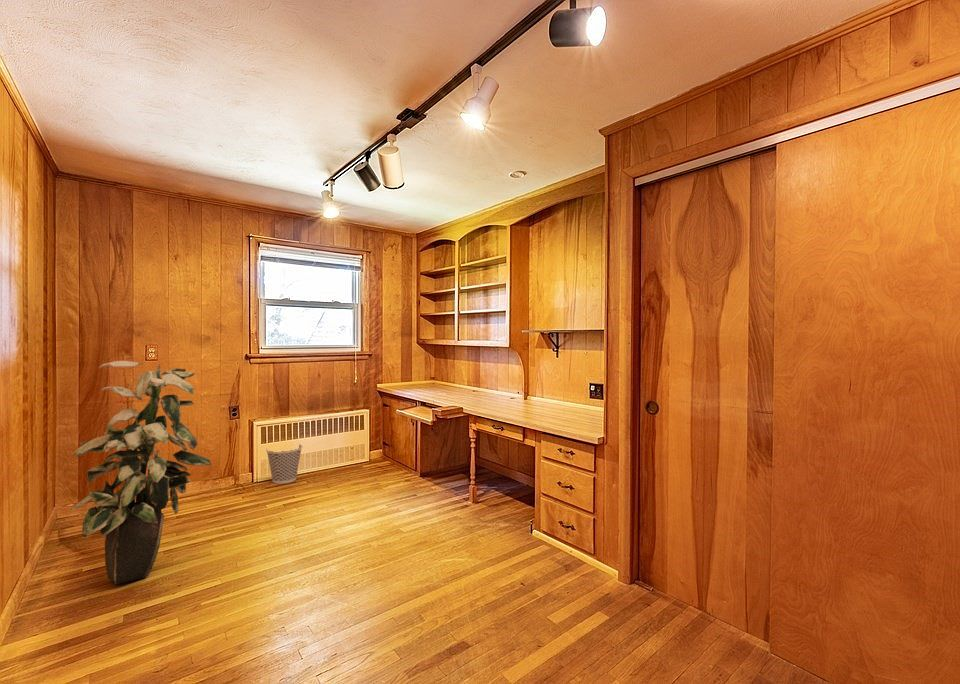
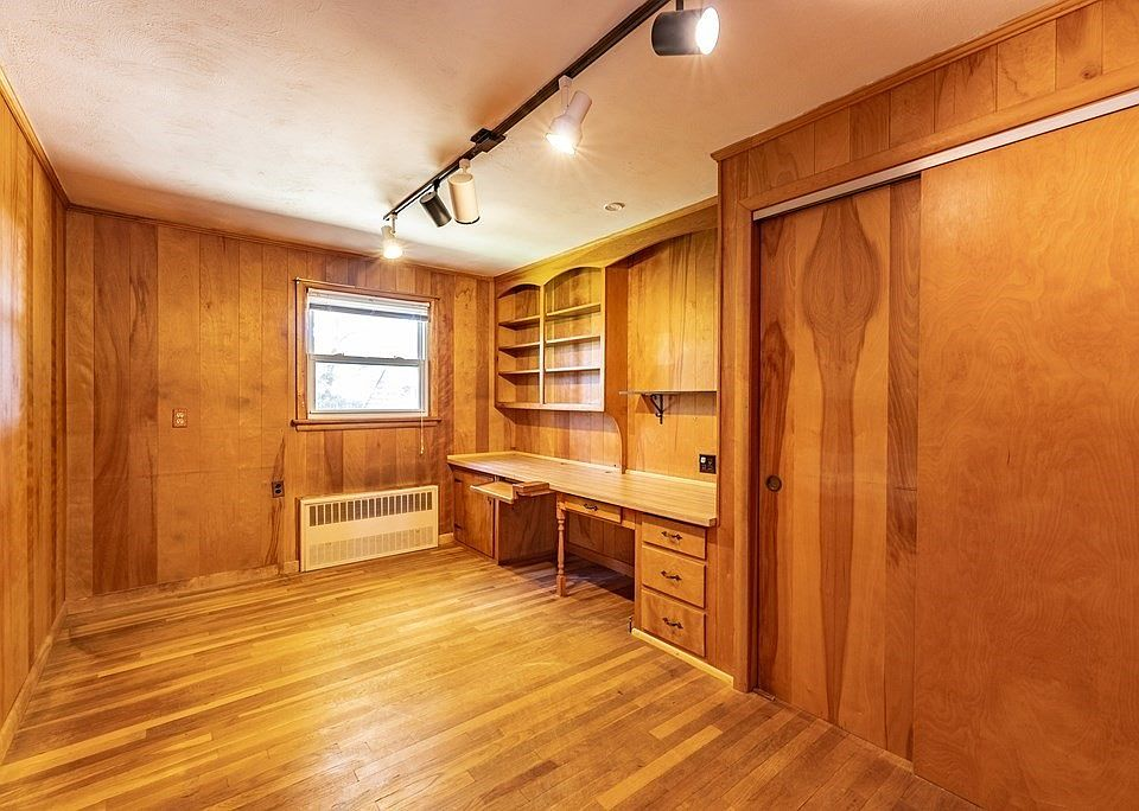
- wastebasket (284, 463)
- indoor plant (138, 466)
